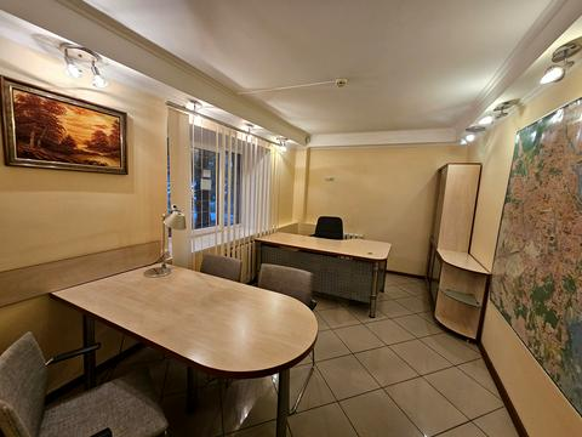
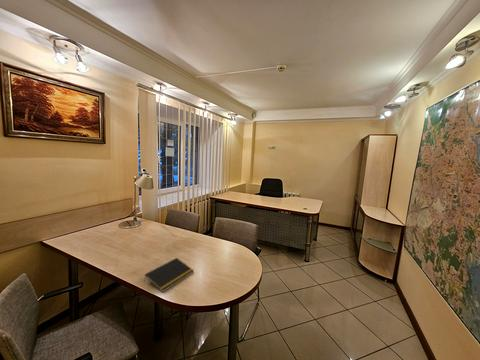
+ notepad (170, 273)
